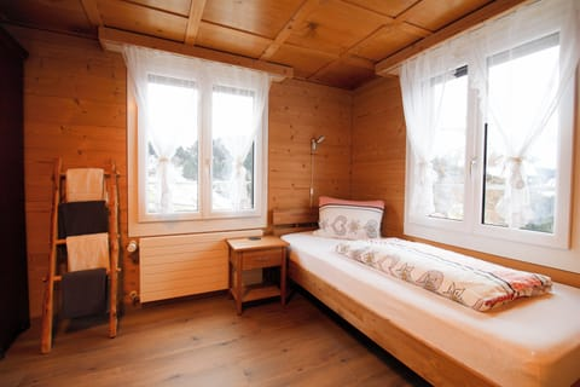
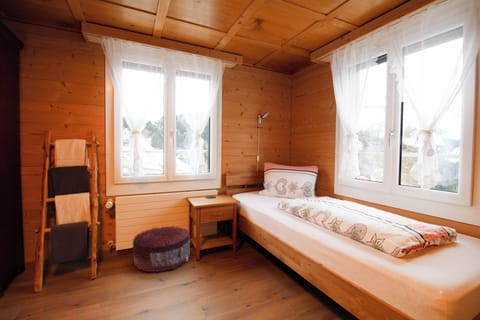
+ pouf (163, 245)
